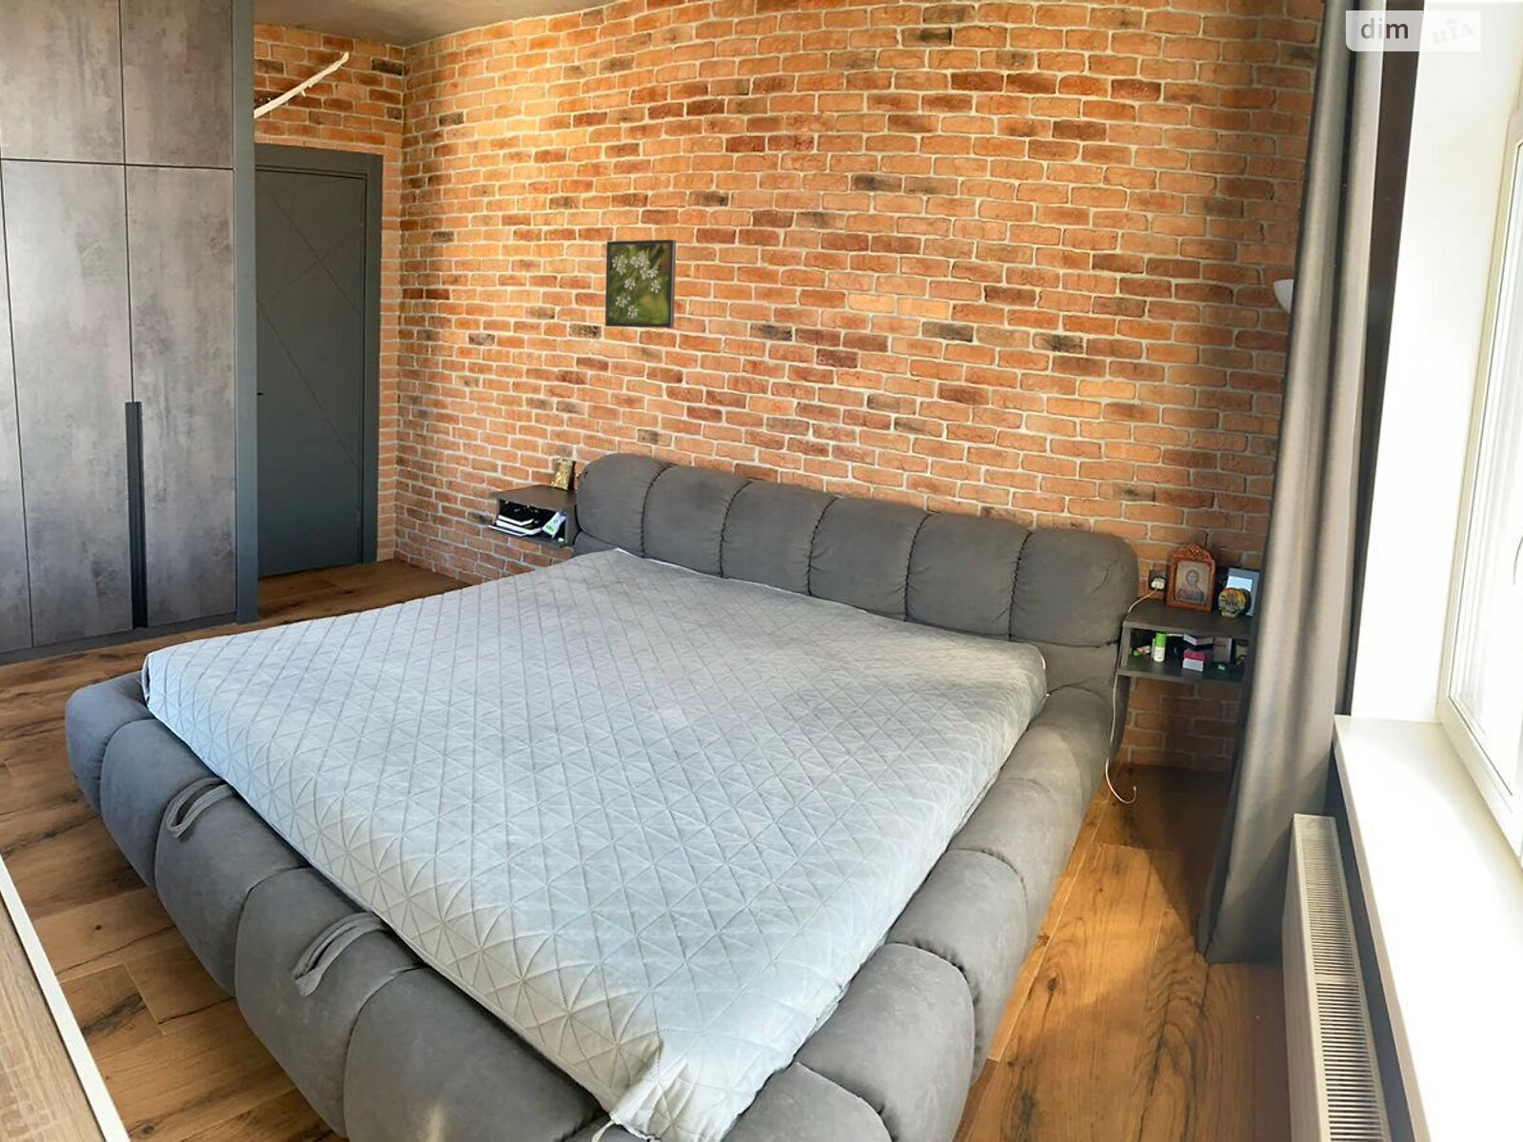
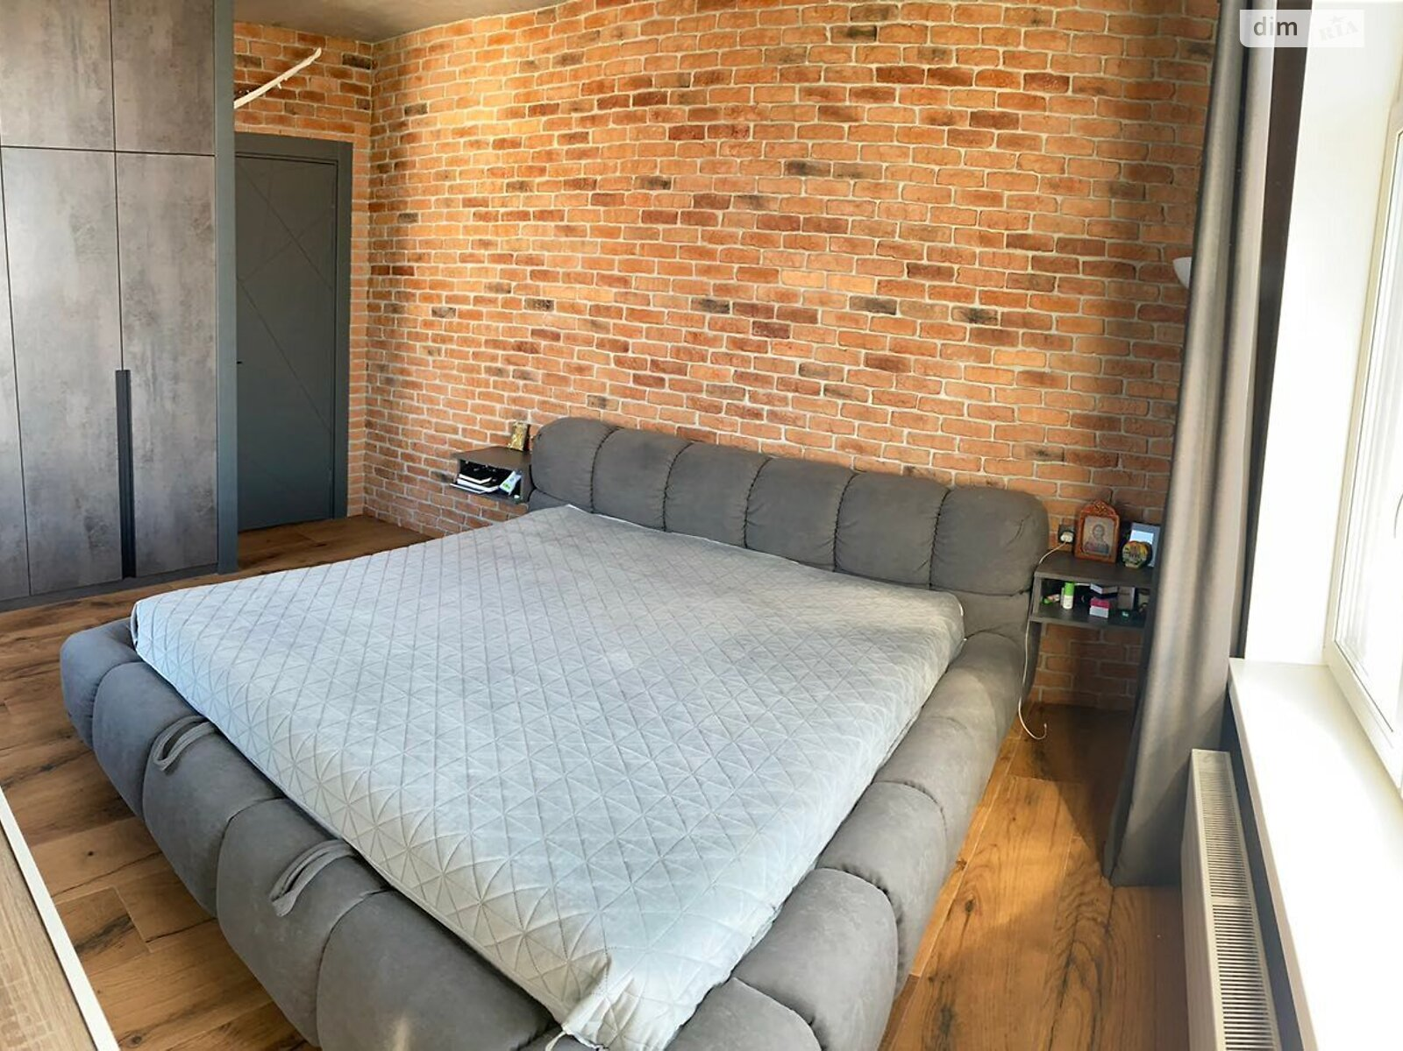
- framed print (639, 283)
